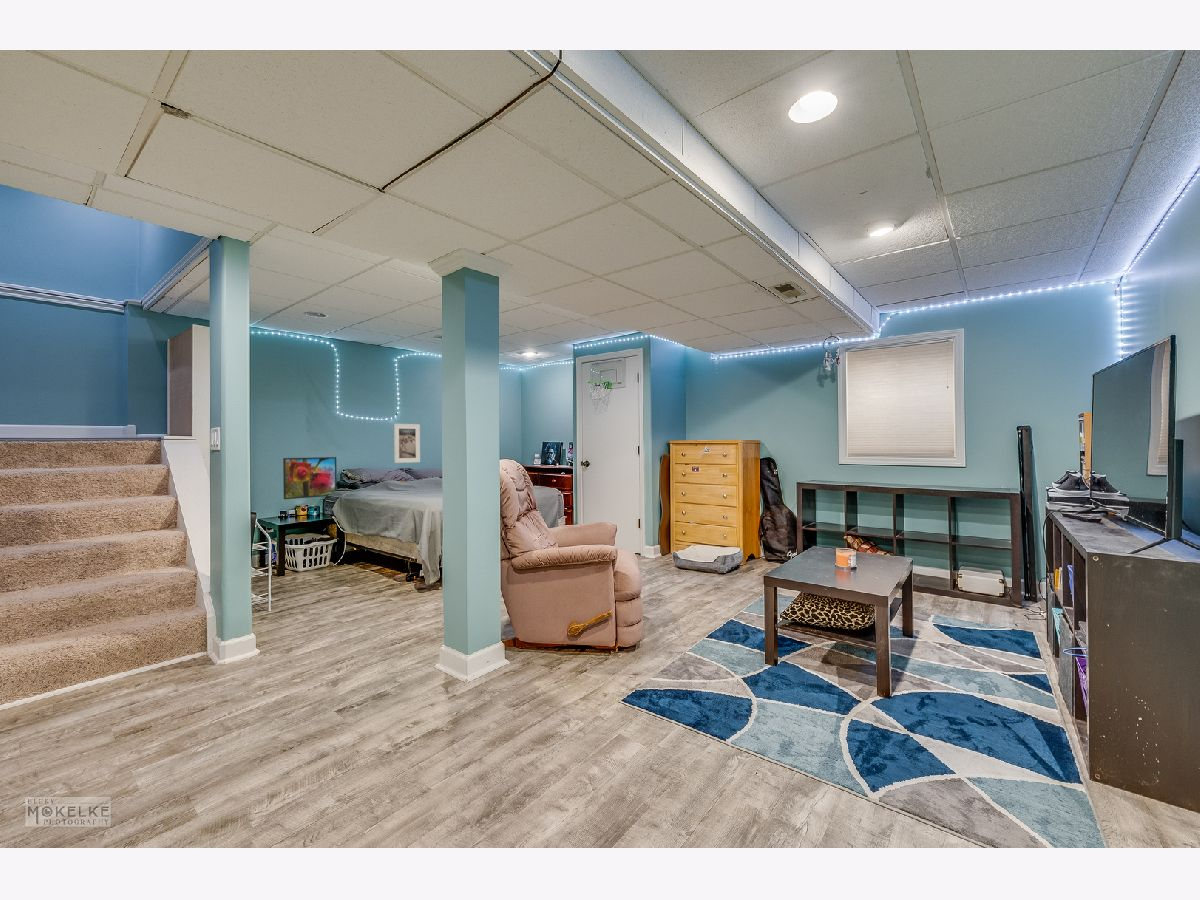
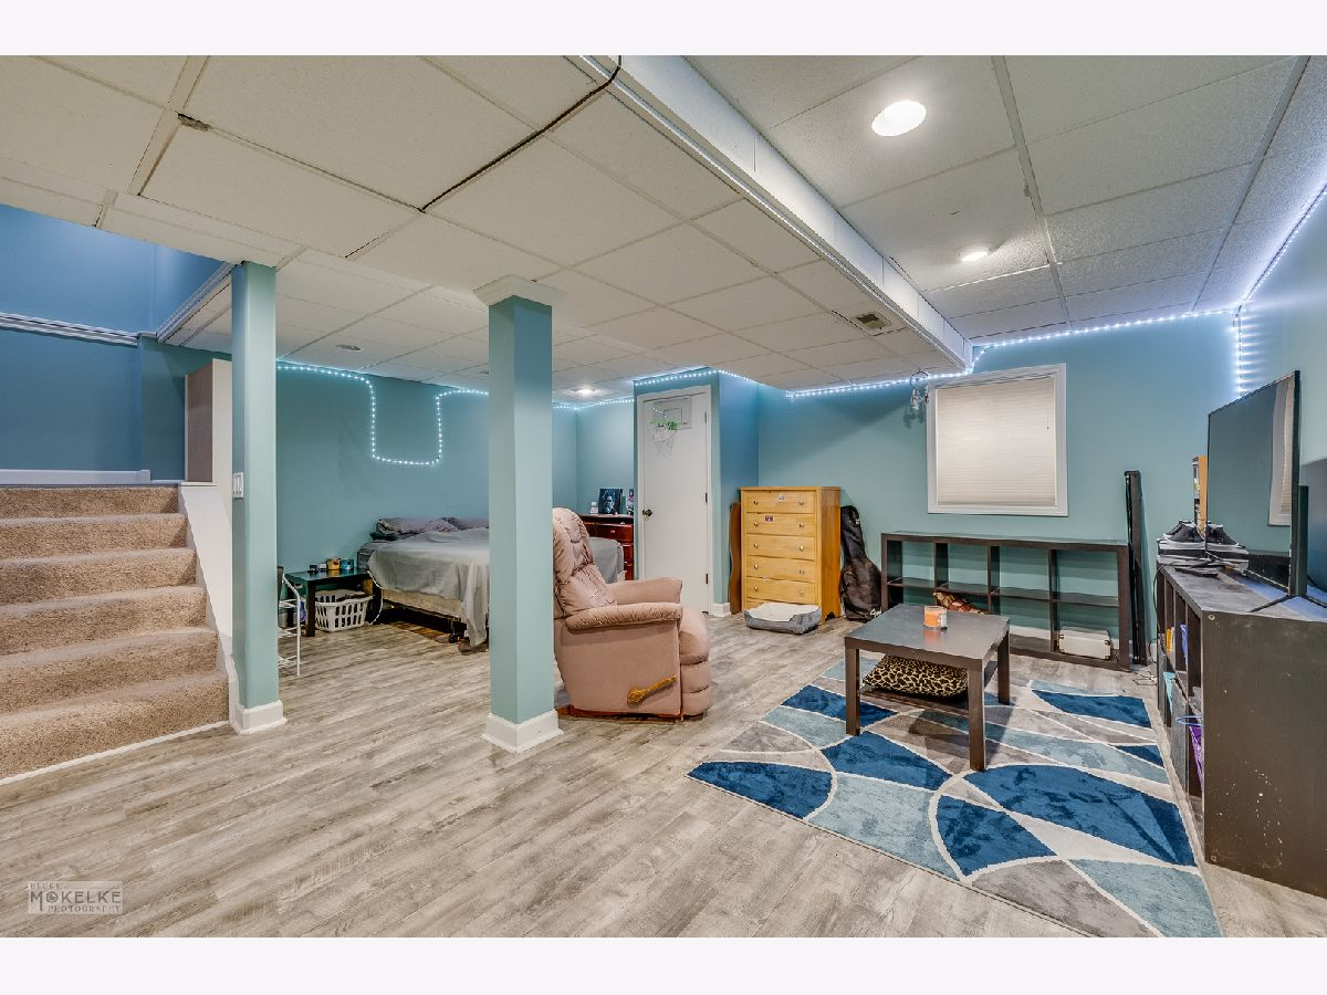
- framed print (407, 443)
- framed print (310, 477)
